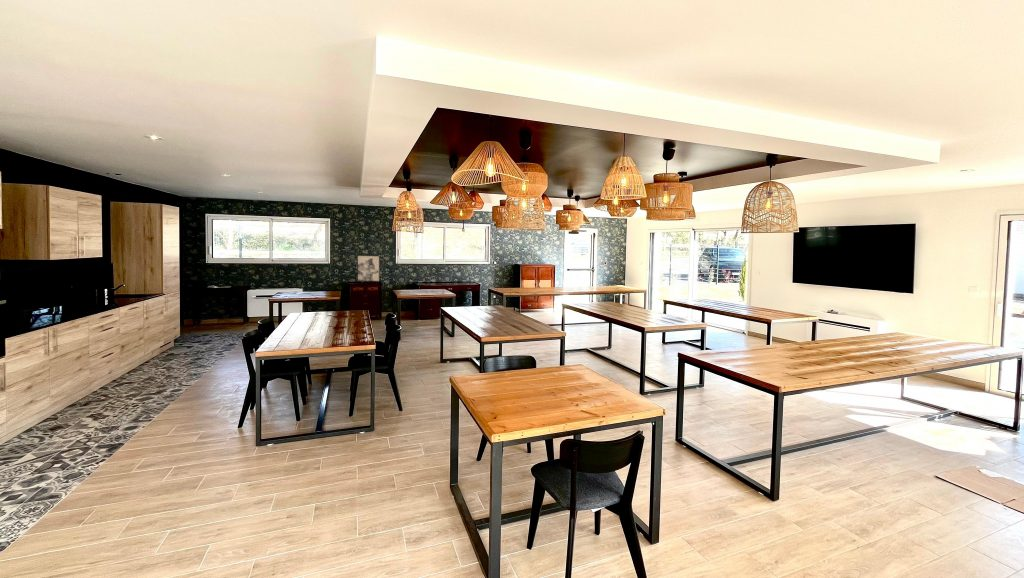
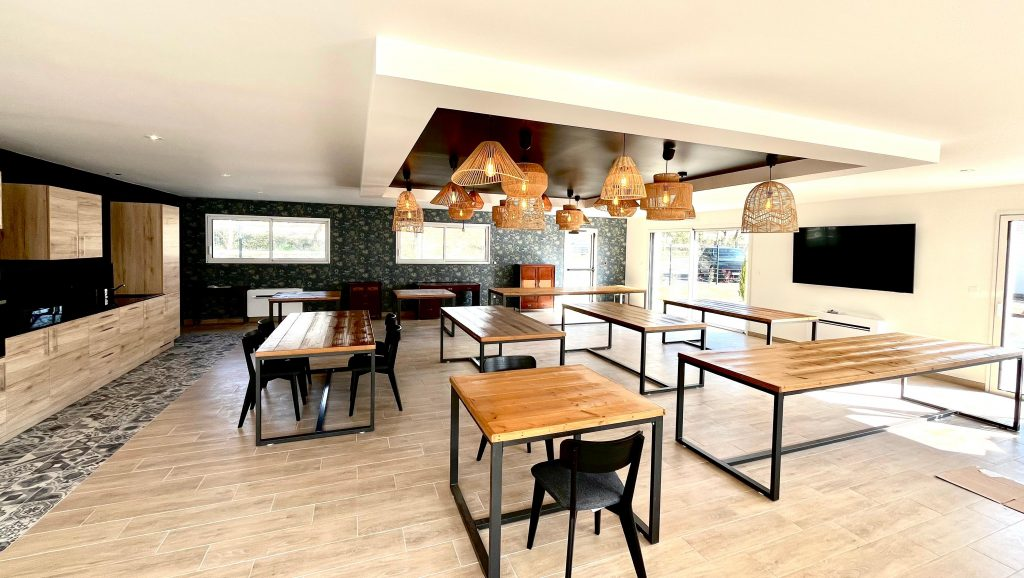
- wall art (368, 268)
